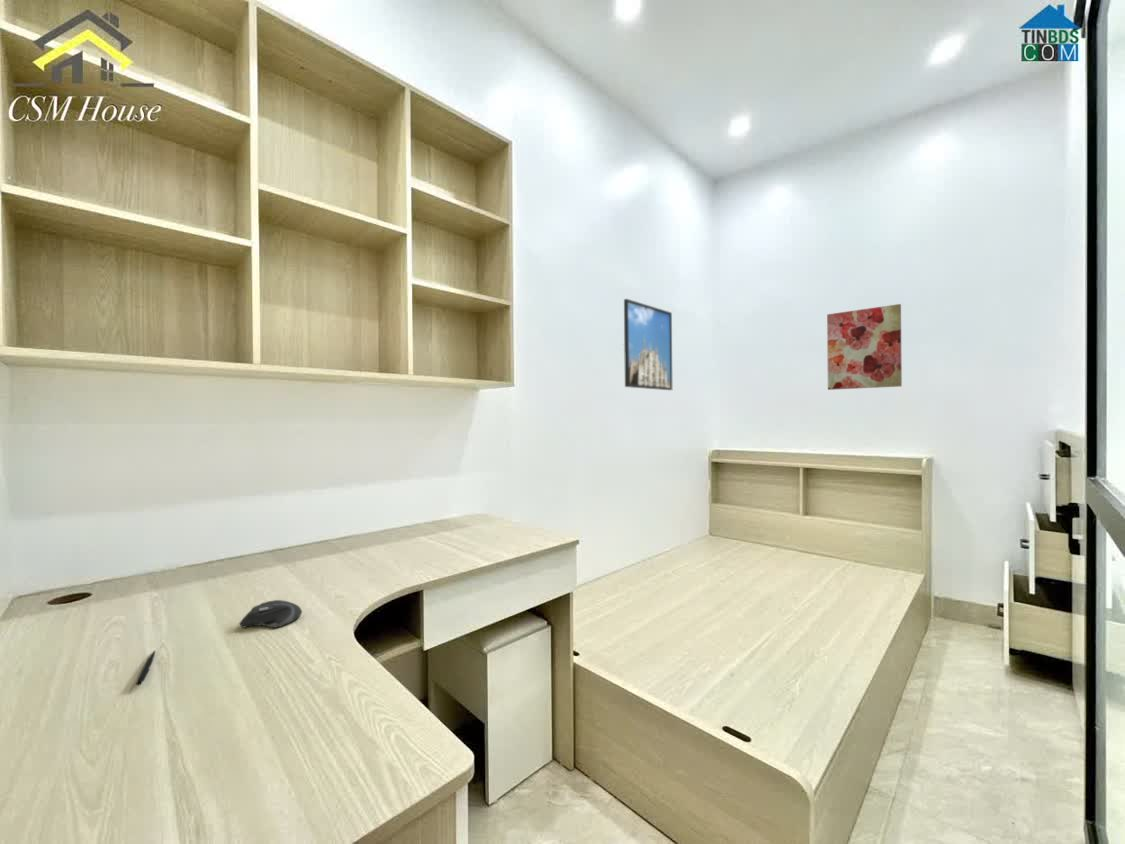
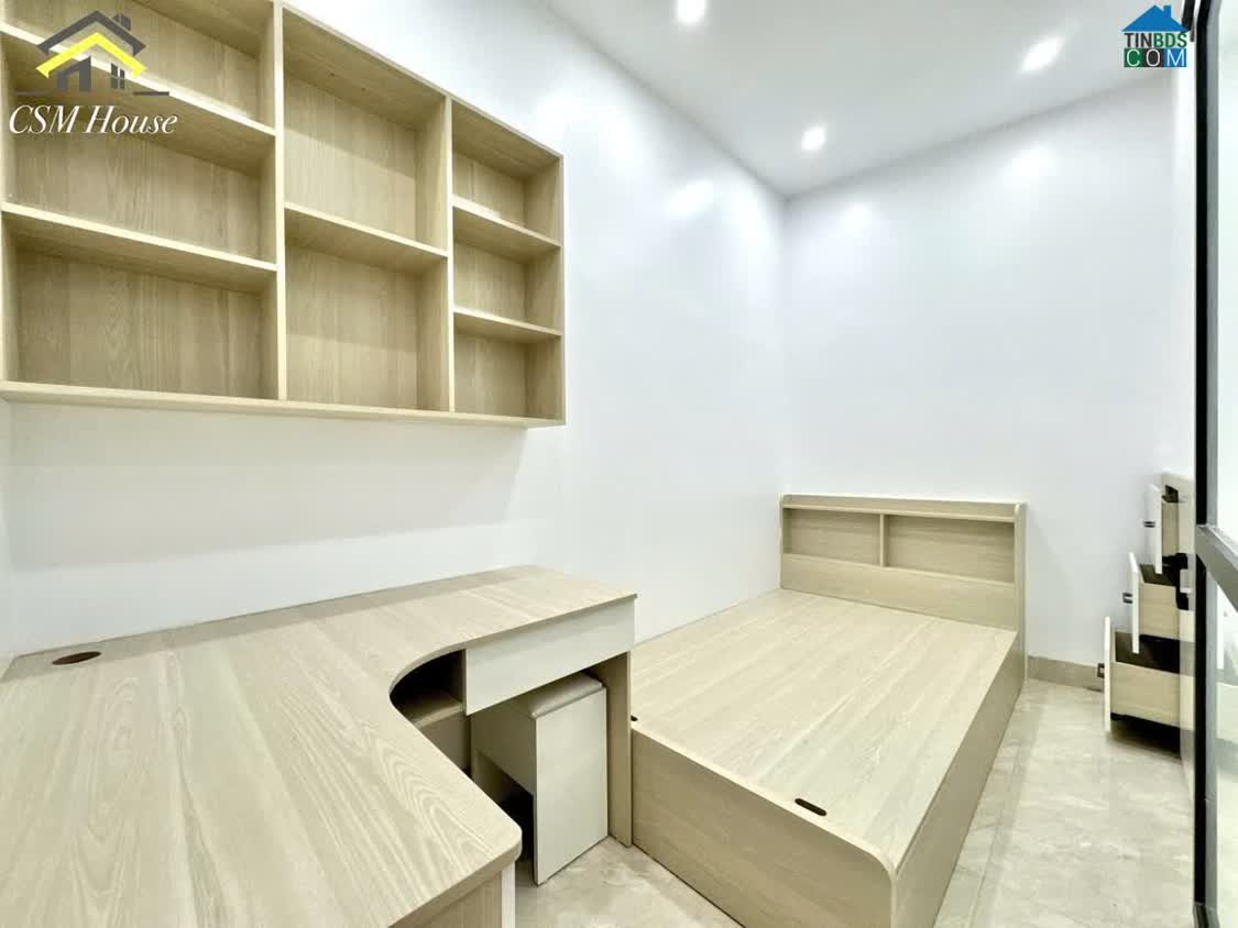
- pen (148, 664)
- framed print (649, 347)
- wall art (862, 348)
- computer mouse (271, 611)
